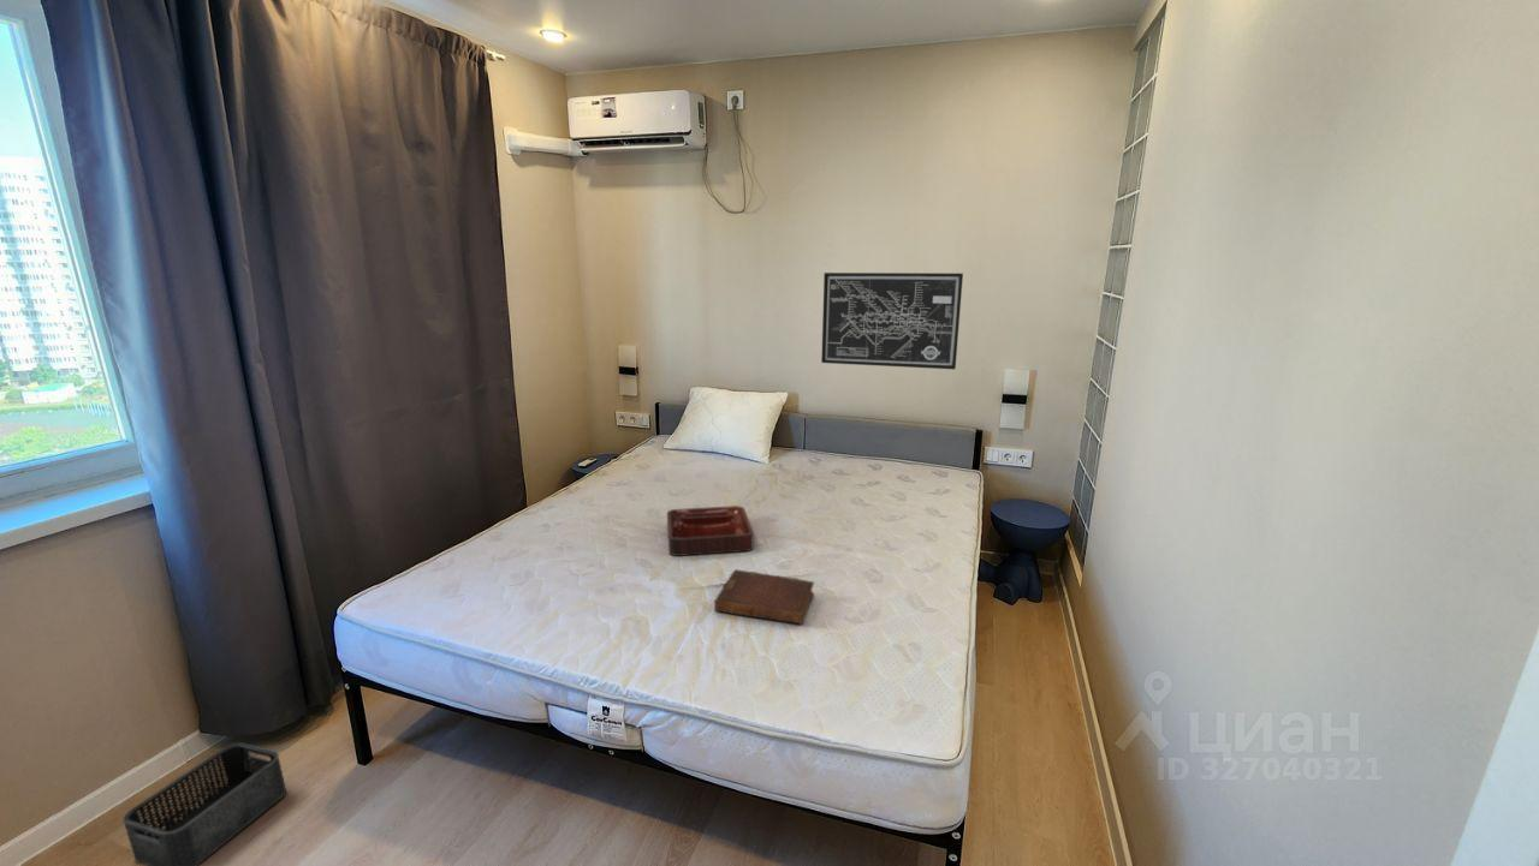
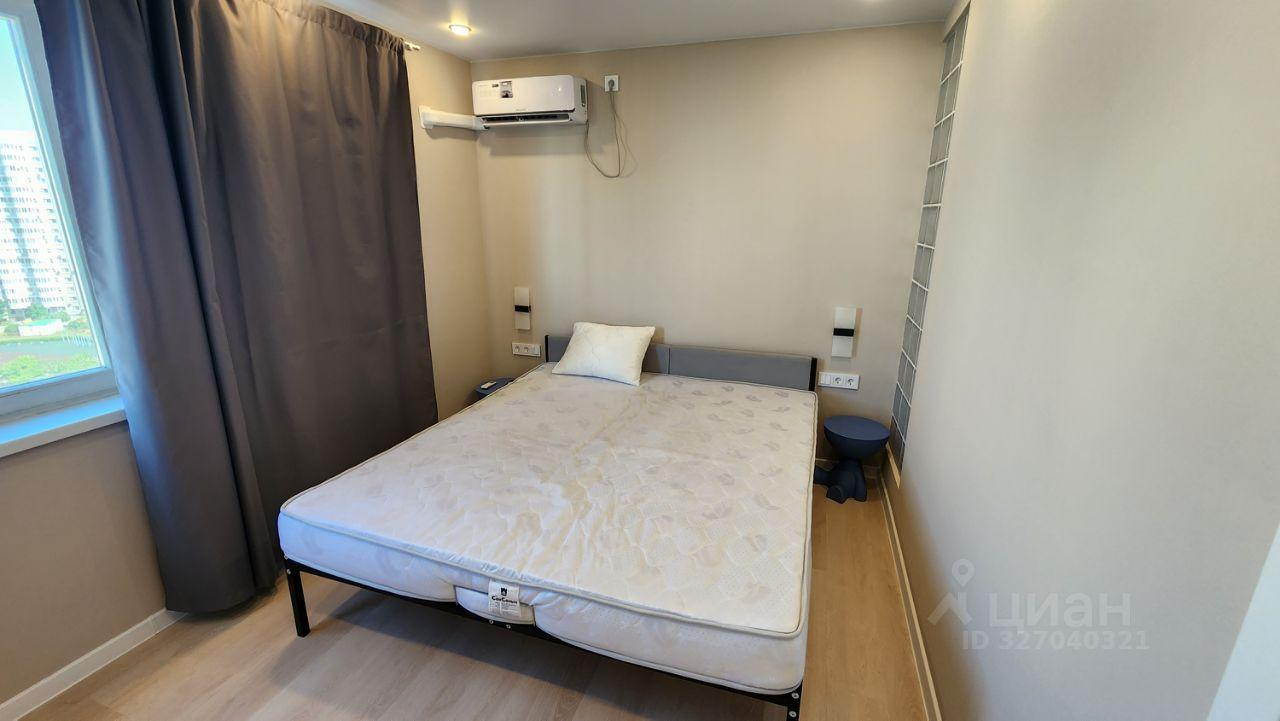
- decorative tray (708, 528)
- diary (765, 595)
- storage bin (210, 804)
- wall art (889, 319)
